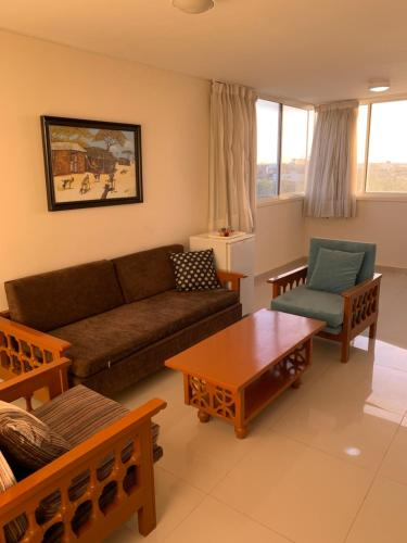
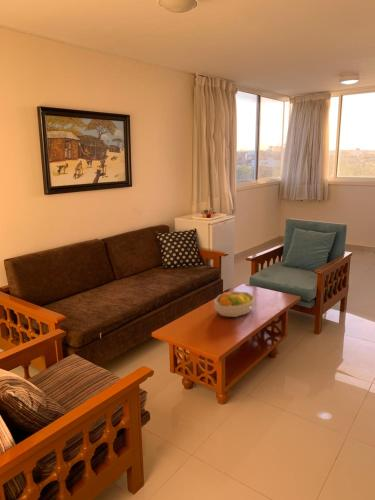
+ fruit bowl (234, 302)
